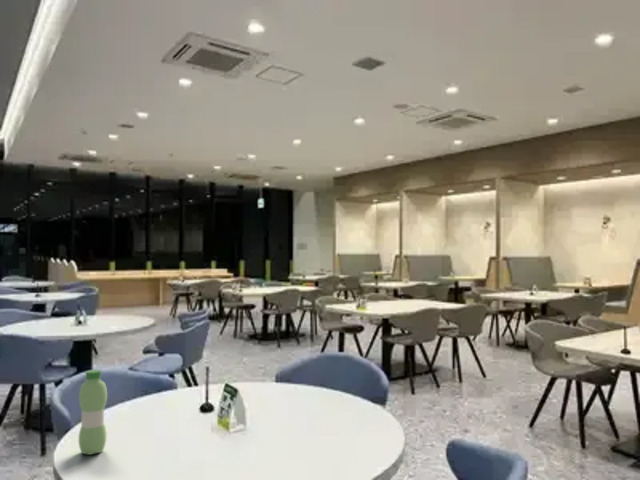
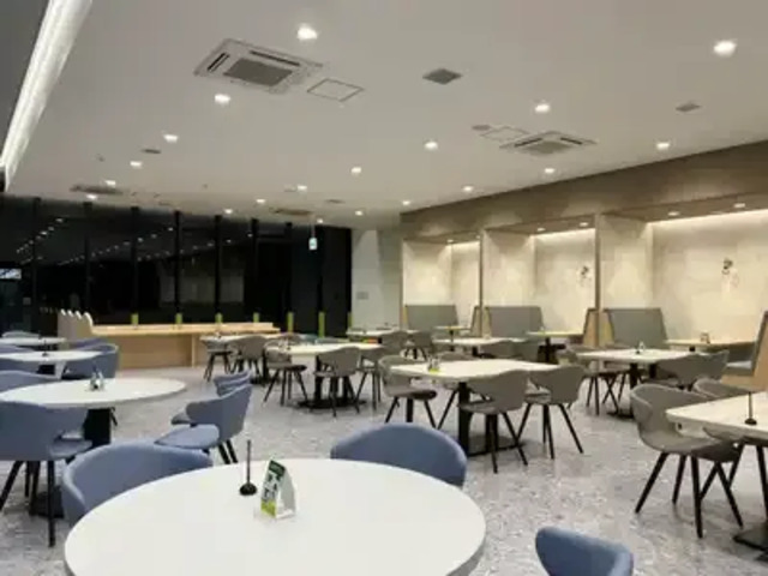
- water bottle (93, 411)
